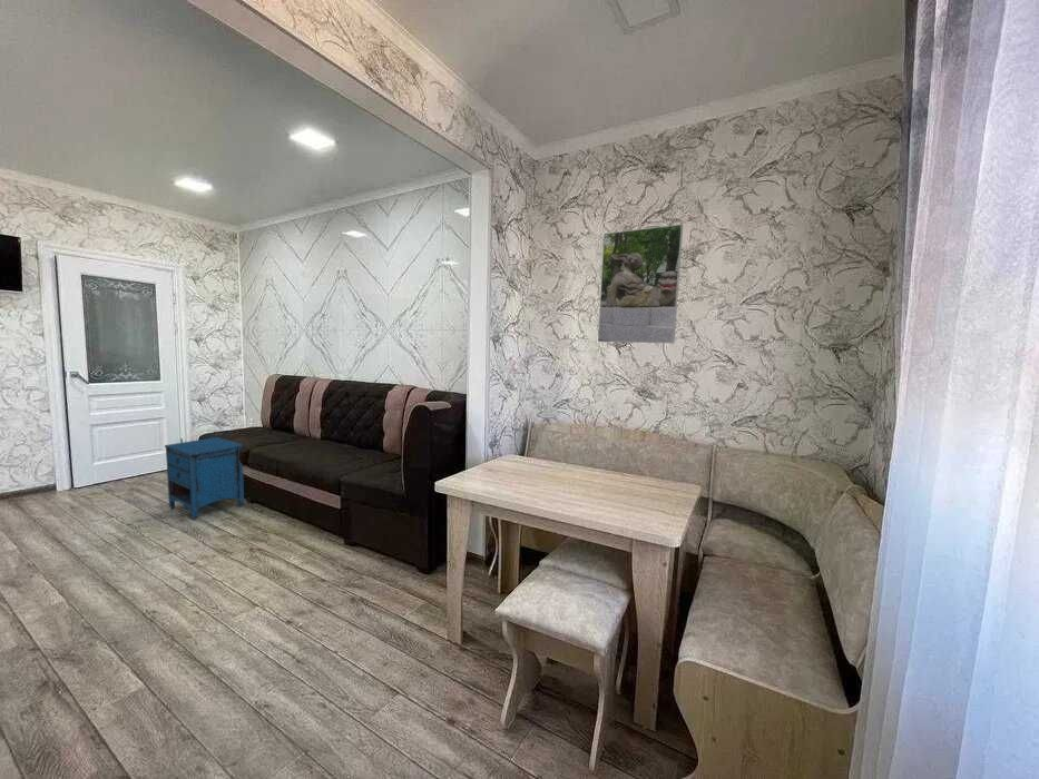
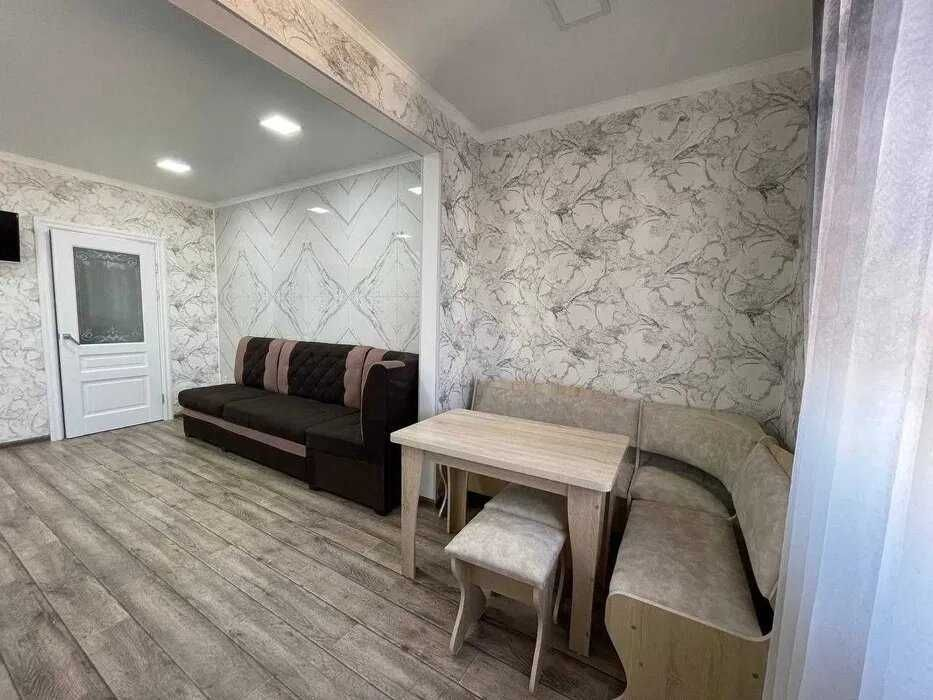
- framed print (637, 286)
- nightstand (205, 475)
